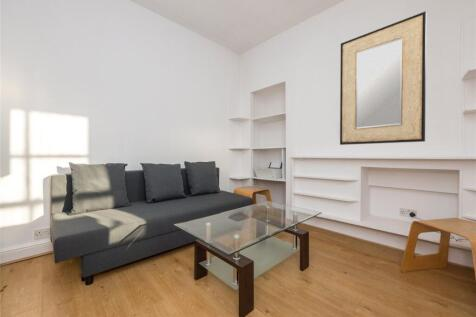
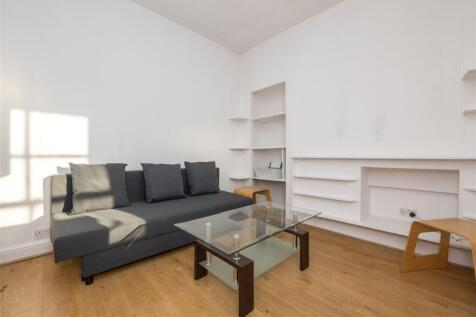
- home mirror (377, 86)
